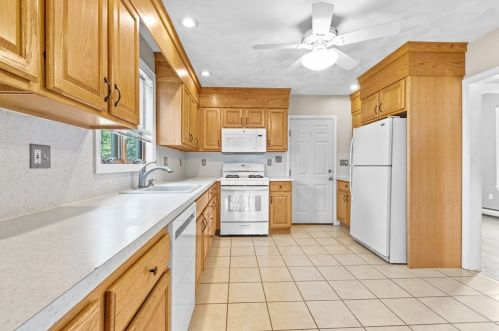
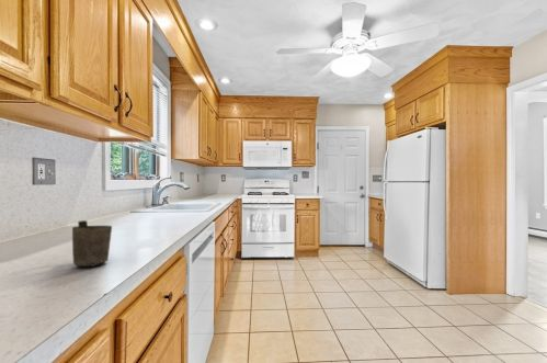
+ mug (92, 241)
